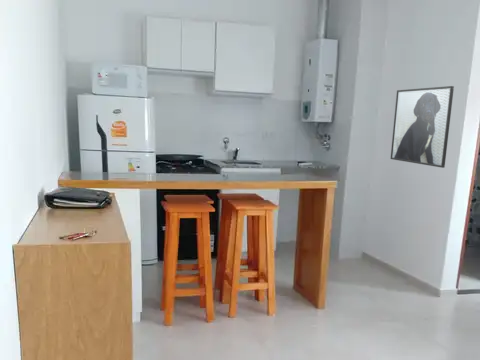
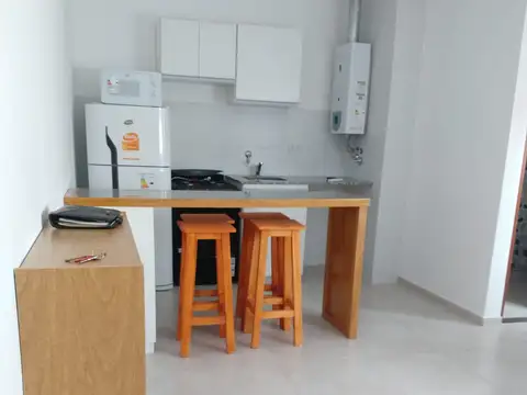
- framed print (419, 126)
